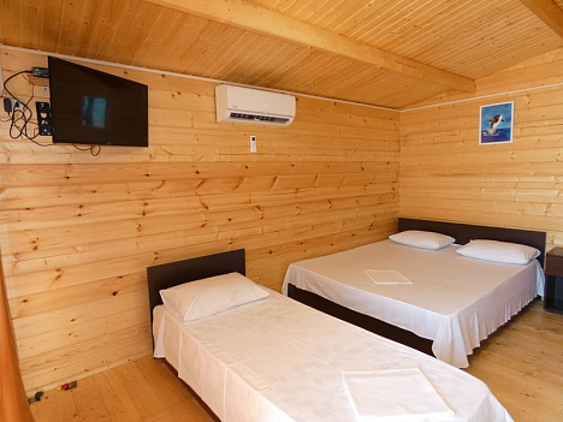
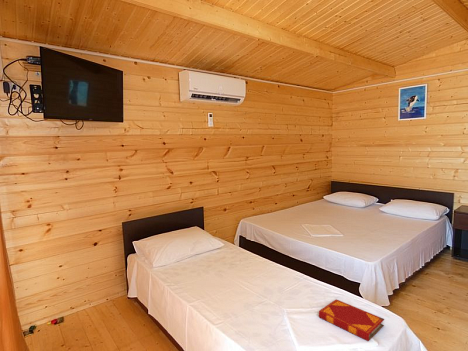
+ hardback book (350, 318)
